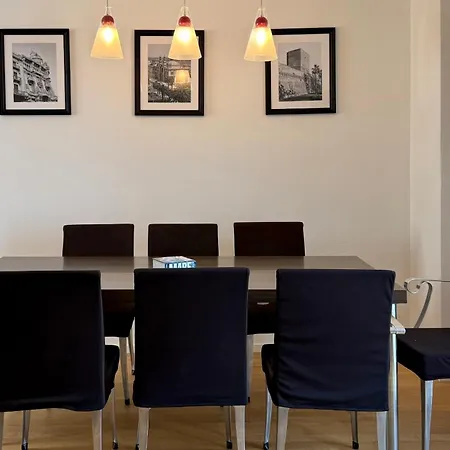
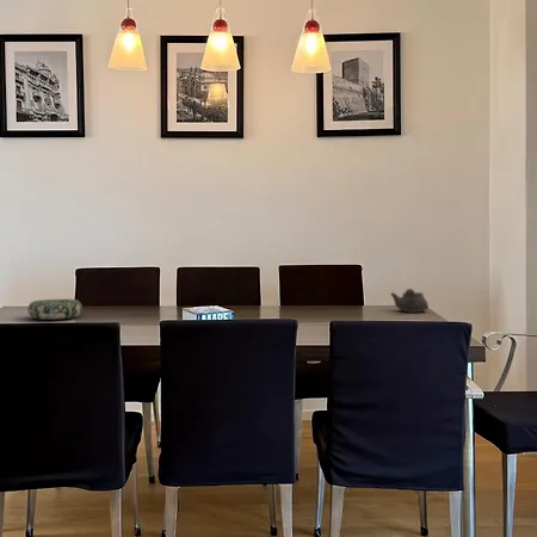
+ teapot (409, 300)
+ decorative bowl (55, 309)
